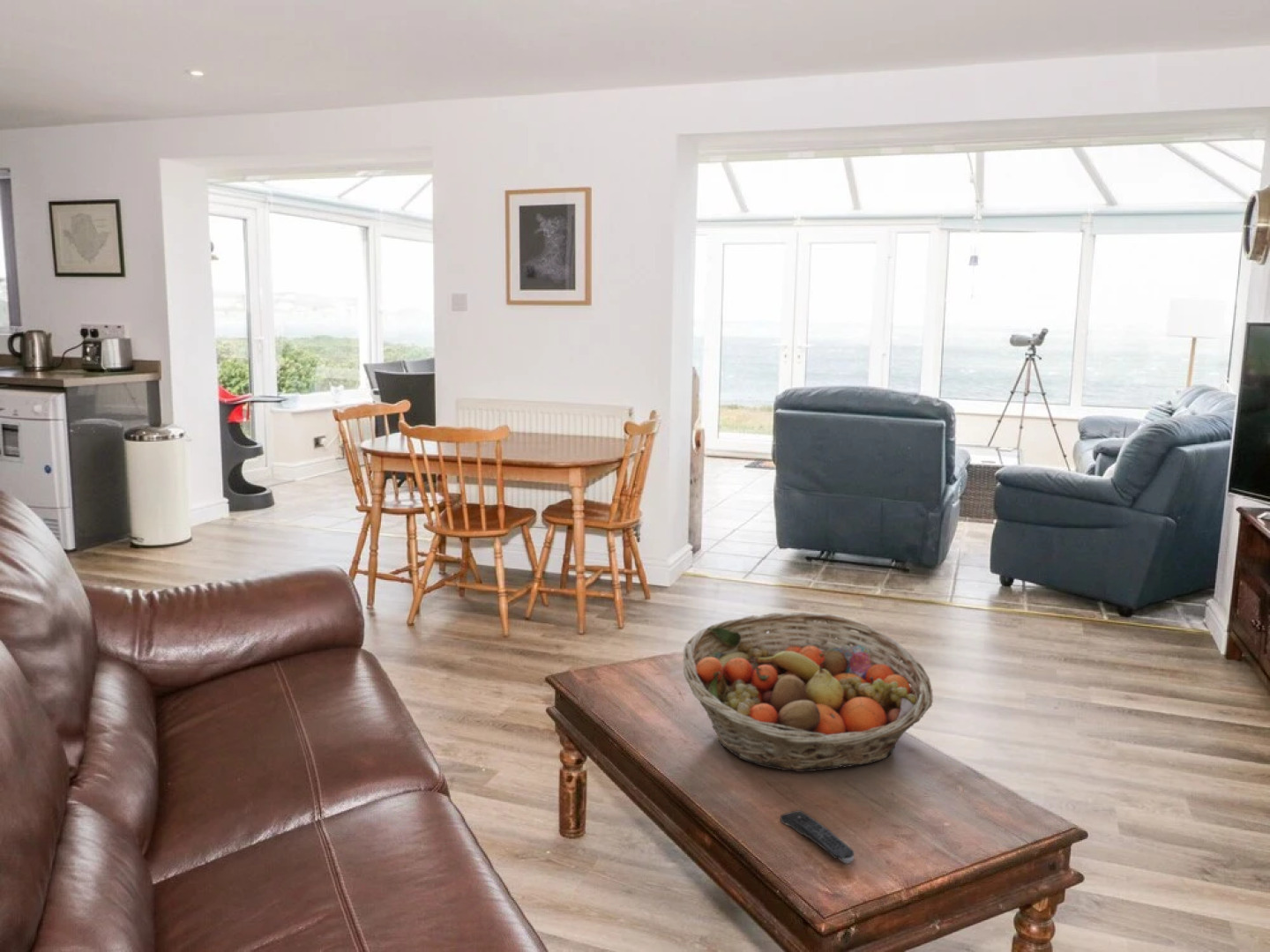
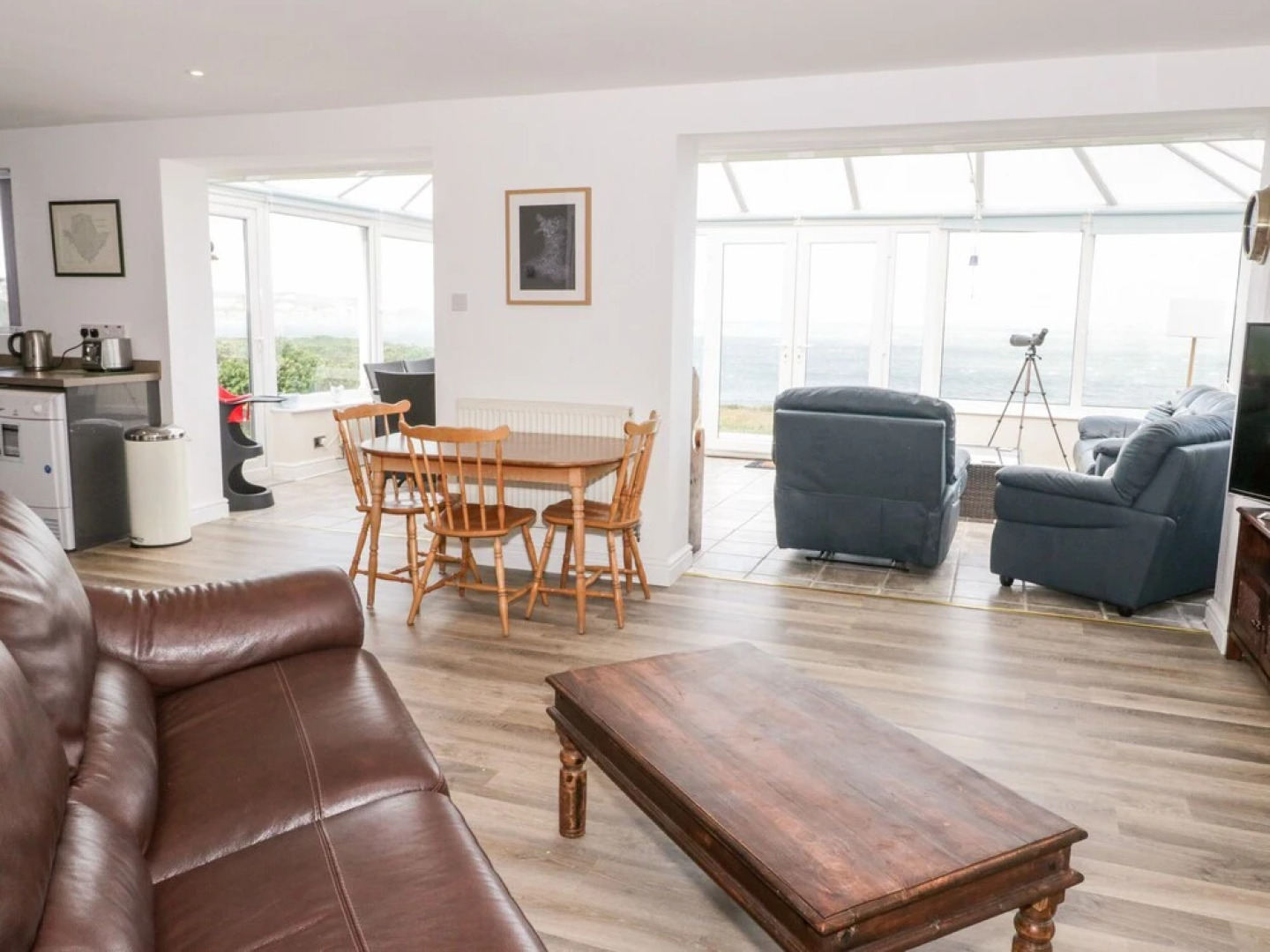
- remote control (818, 836)
- fruit basket (804, 688)
